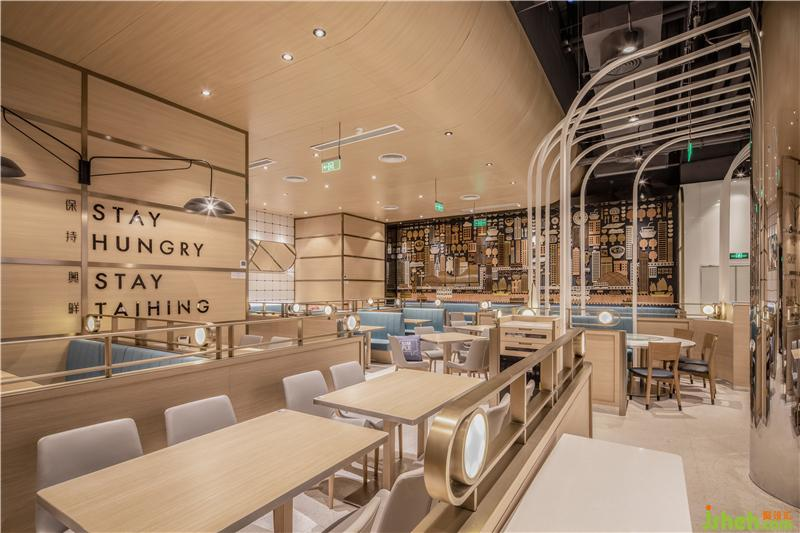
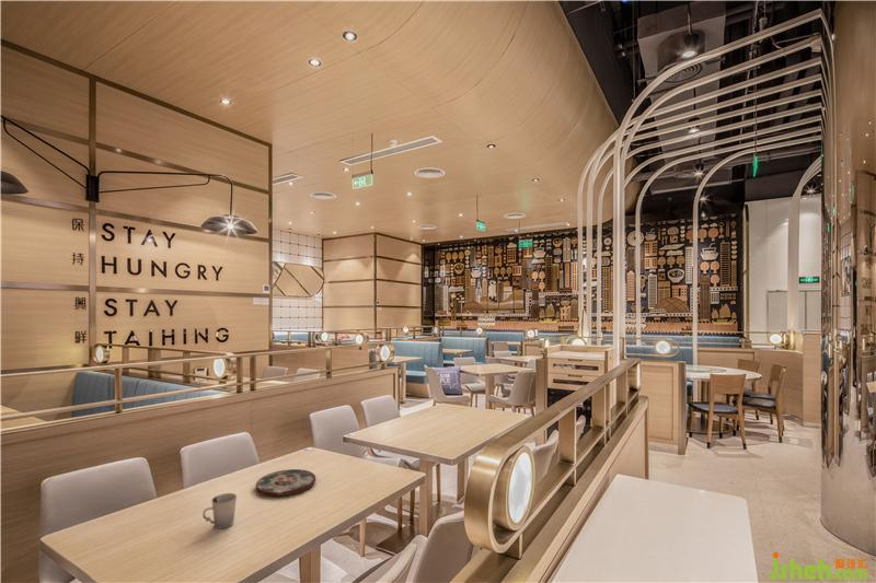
+ cup (219, 512)
+ plate (286, 481)
